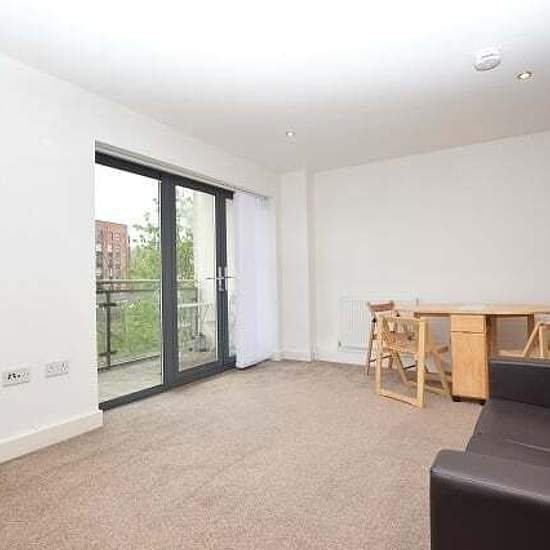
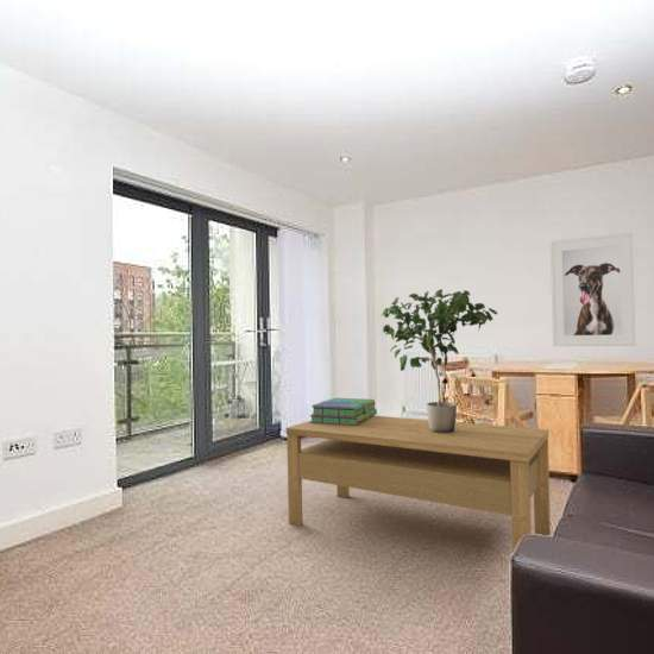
+ coffee table (413, 478)
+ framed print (591, 291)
+ potted plant (438, 359)
+ stack of books (344, 409)
